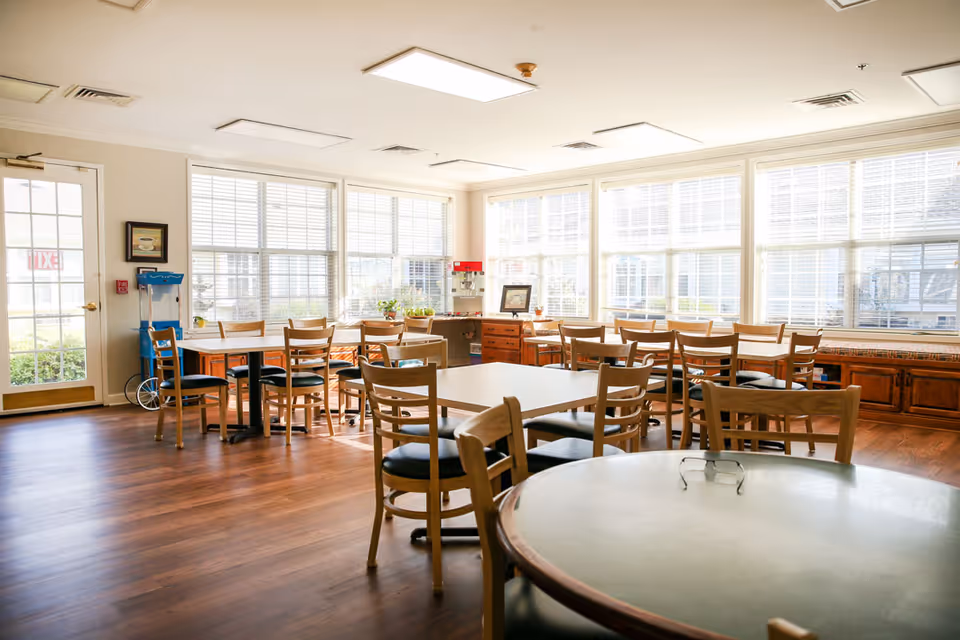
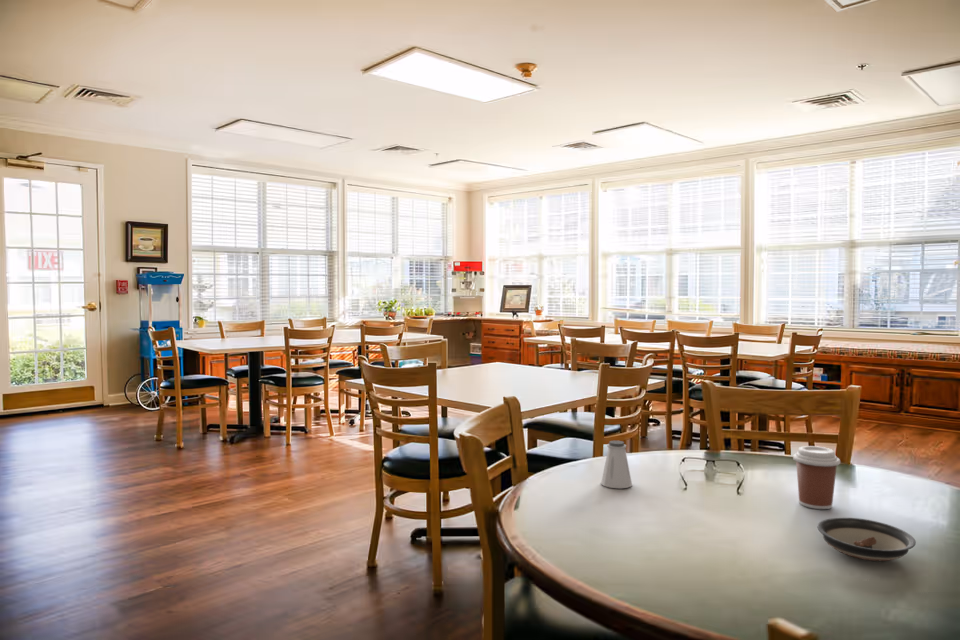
+ saltshaker (616, 463)
+ saucer (864, 542)
+ coffee cup (815, 477)
